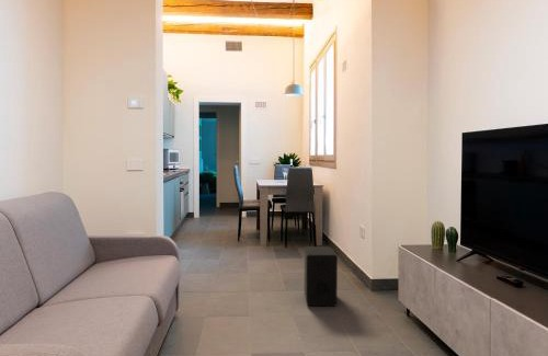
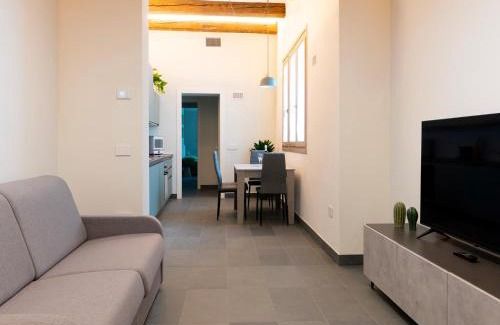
- speaker (319, 274)
